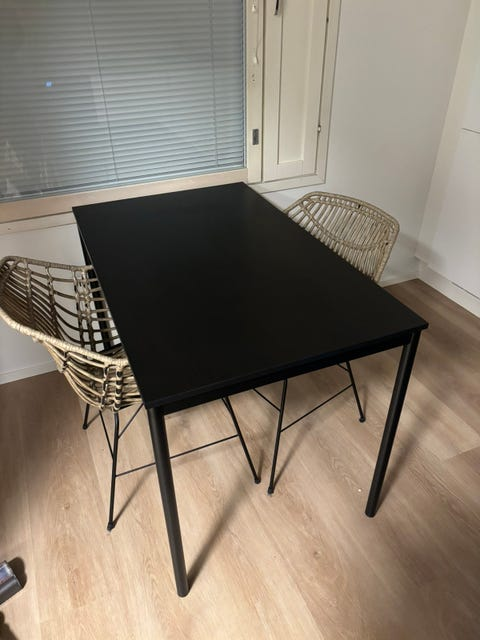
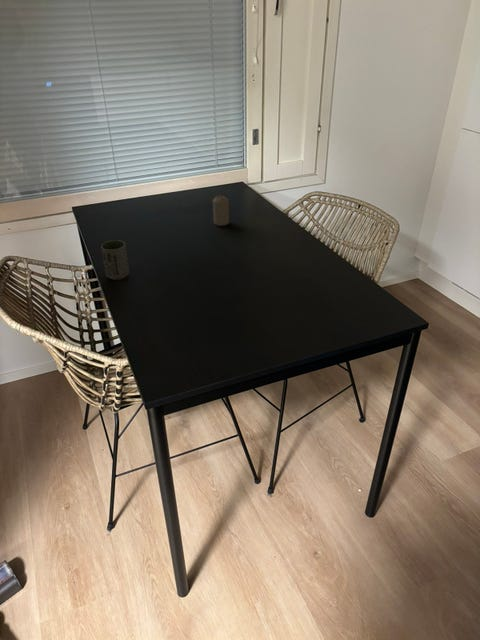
+ candle (221, 209)
+ cup (115, 260)
